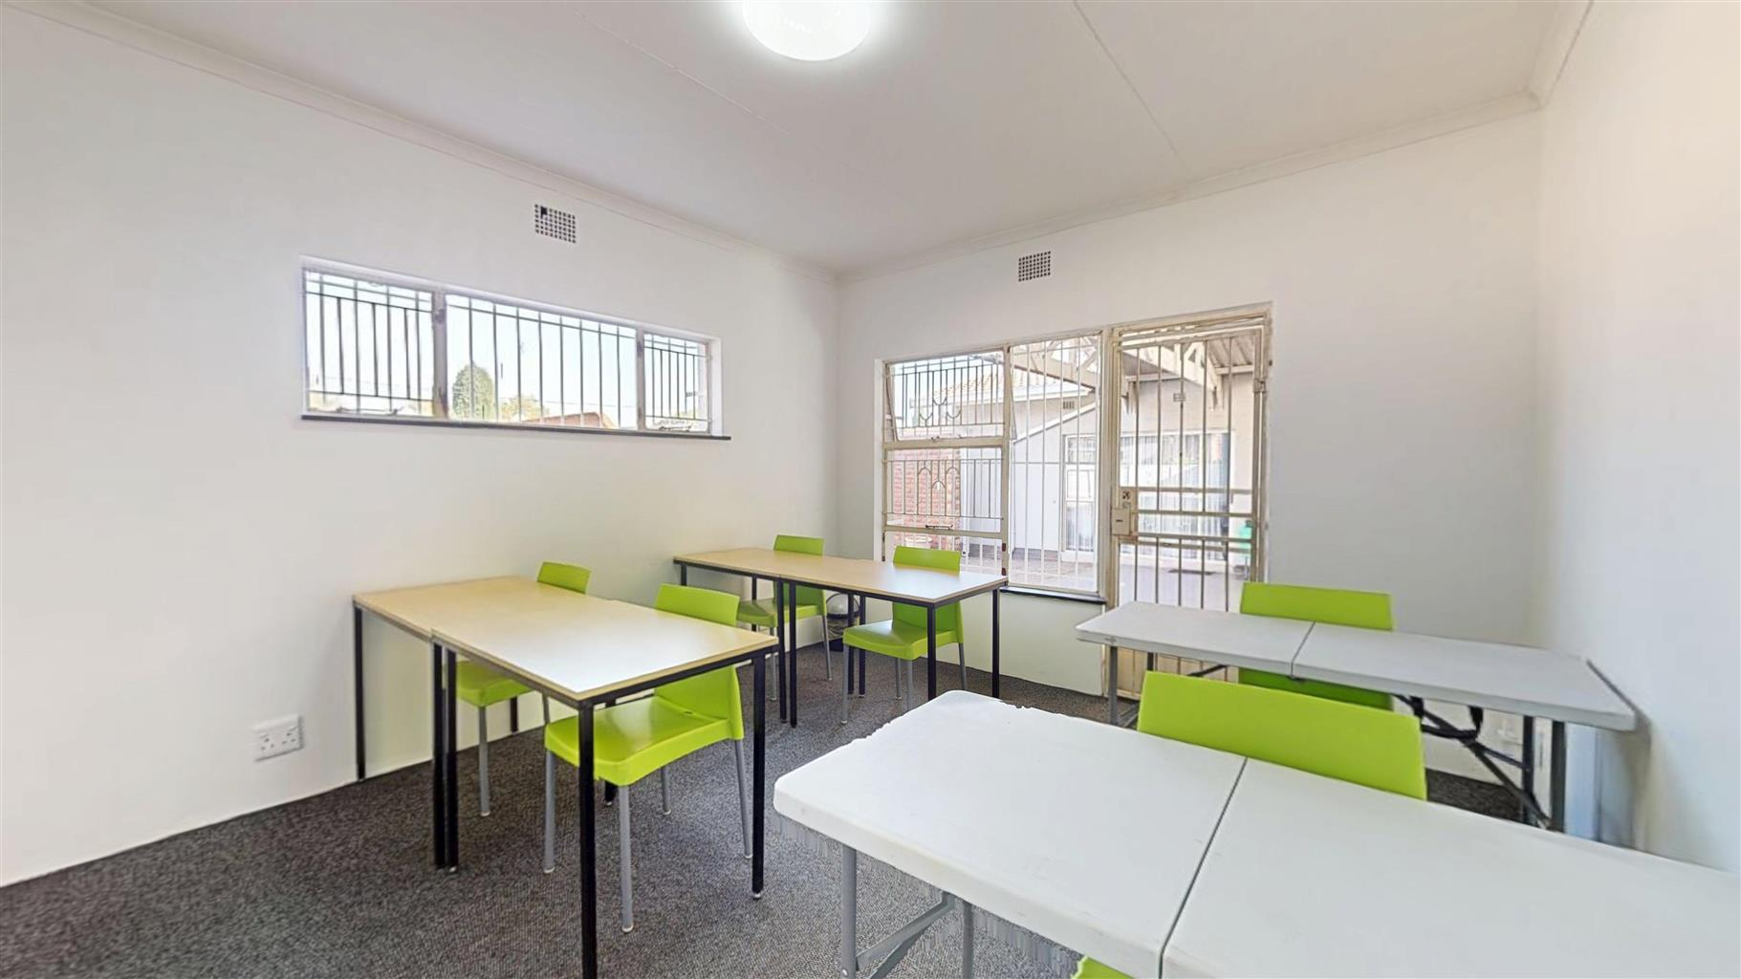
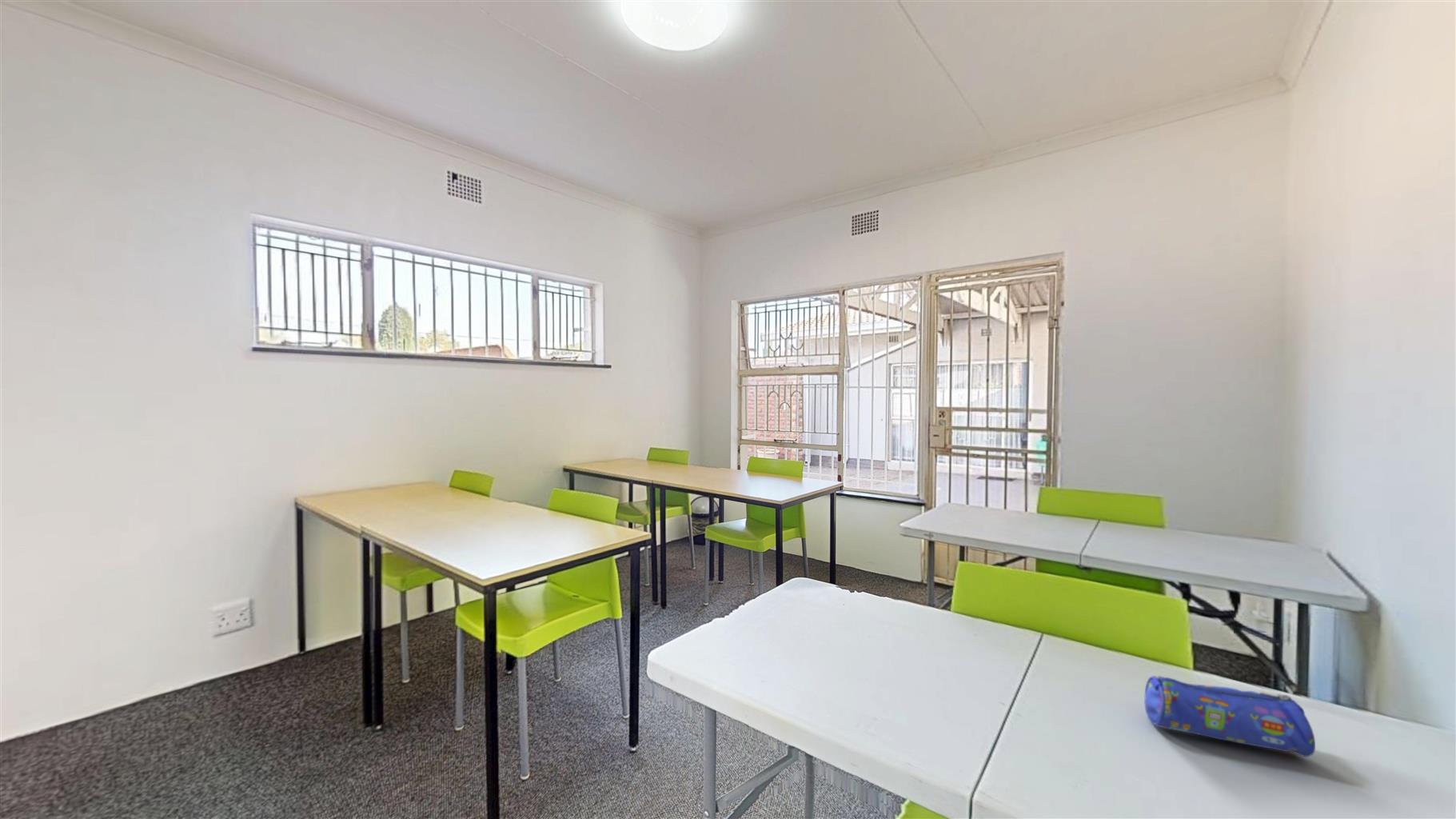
+ pencil case (1224, 711)
